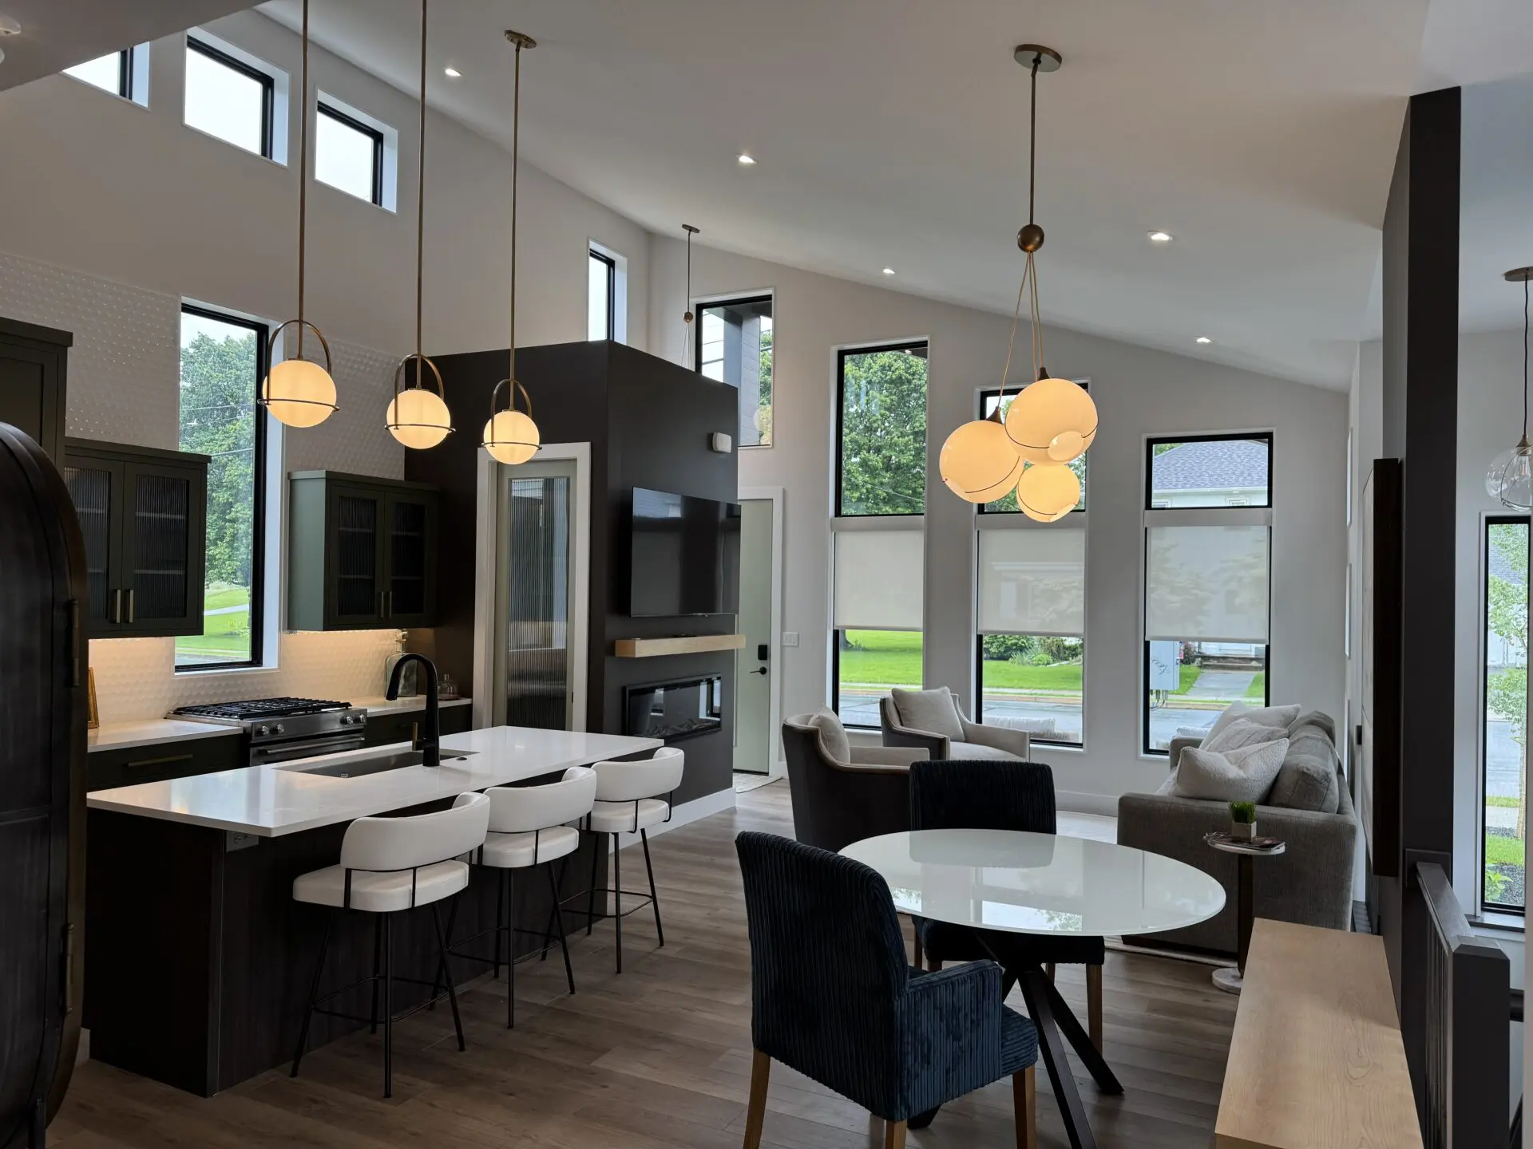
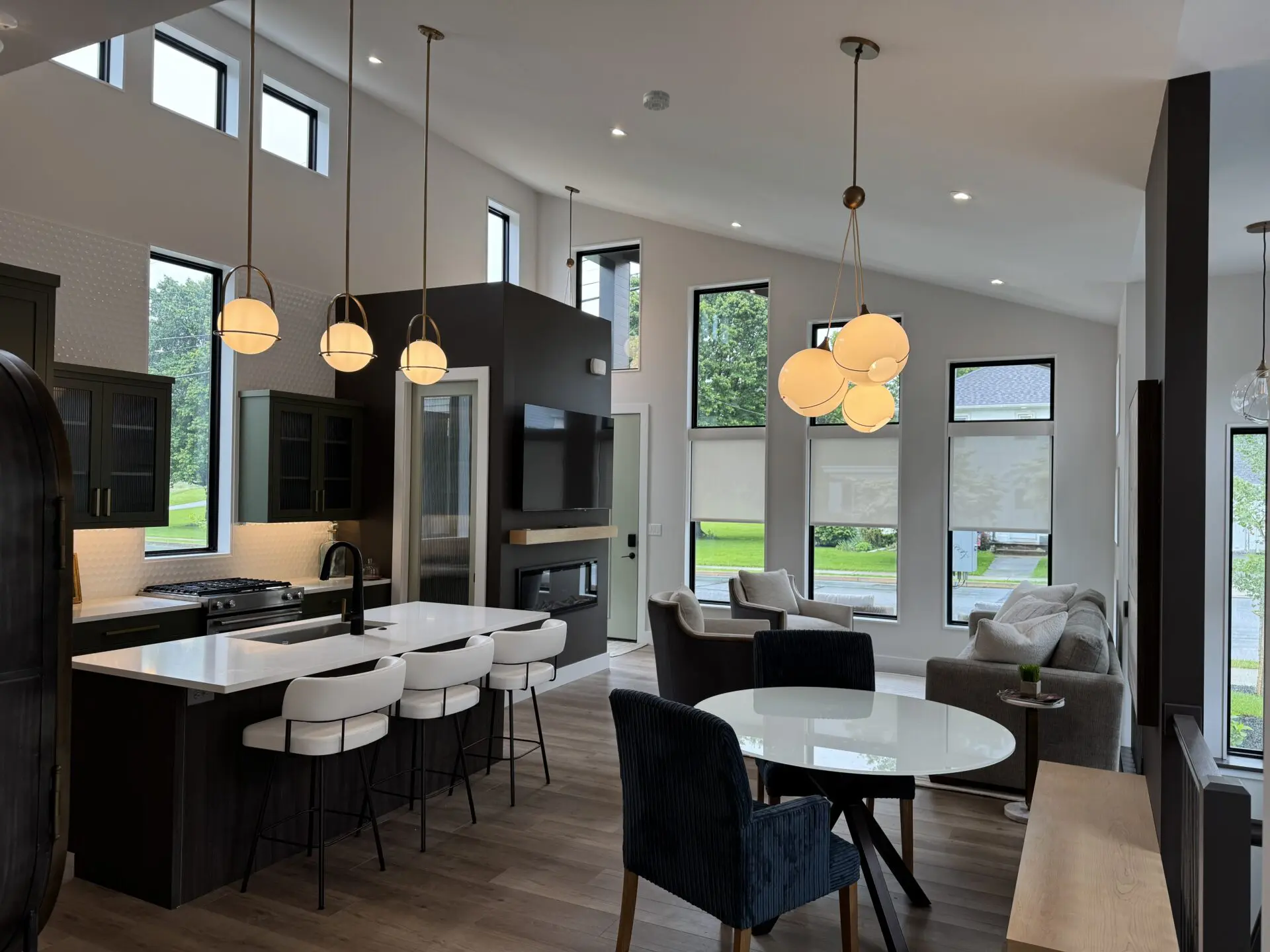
+ smoke detector (656, 100)
